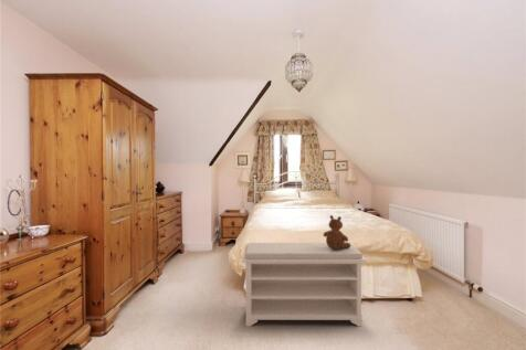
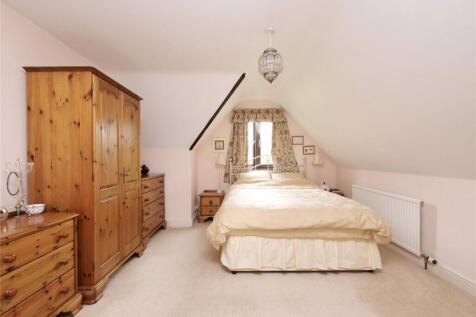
- bench (301, 280)
- teddy bear (337, 231)
